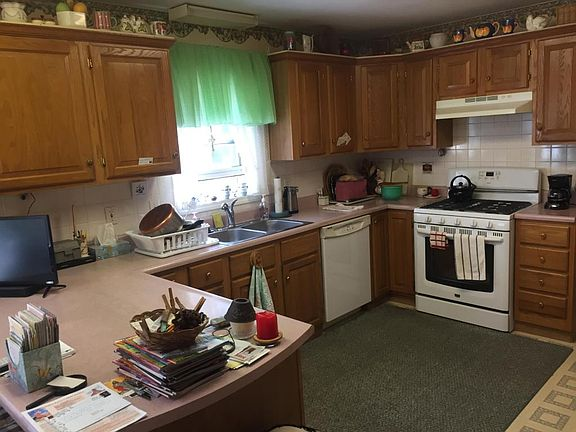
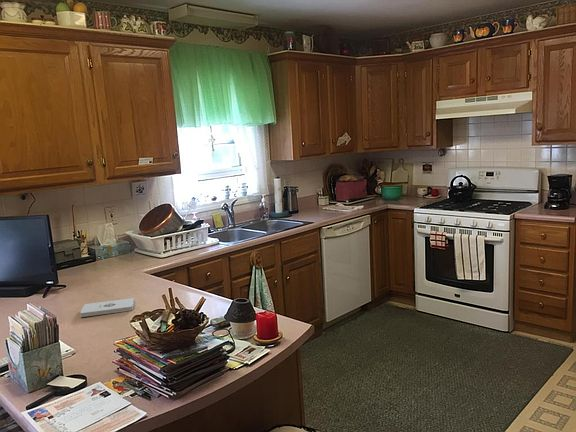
+ notepad (108, 307)
